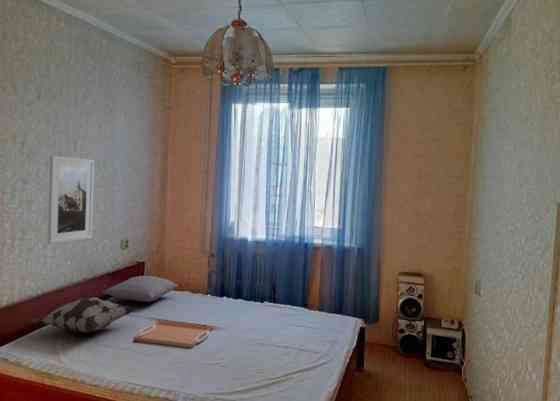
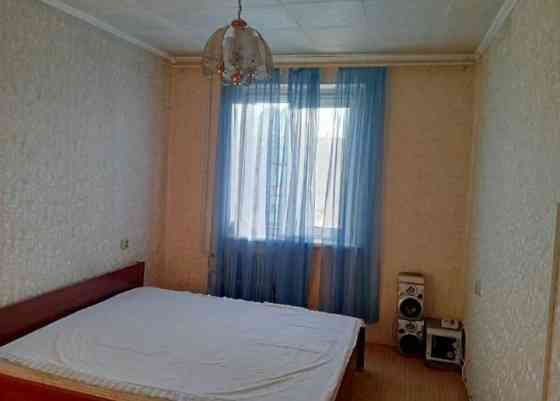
- decorative pillow (84, 315)
- pillow (141, 289)
- serving tray (174, 333)
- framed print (72, 199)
